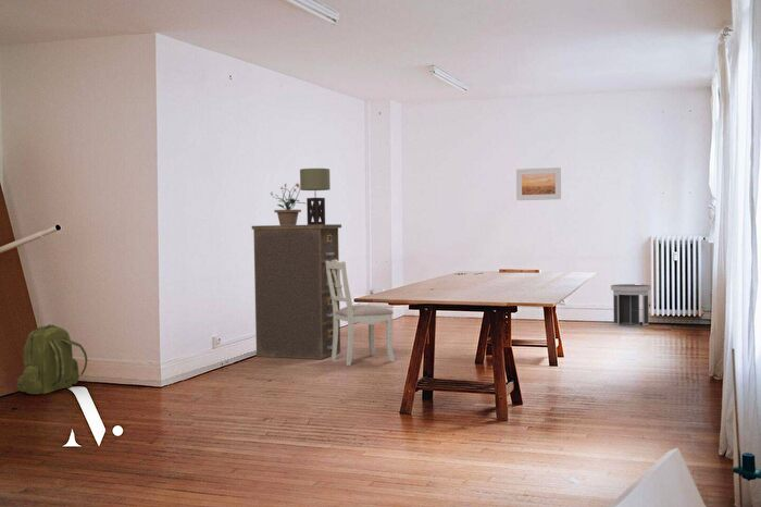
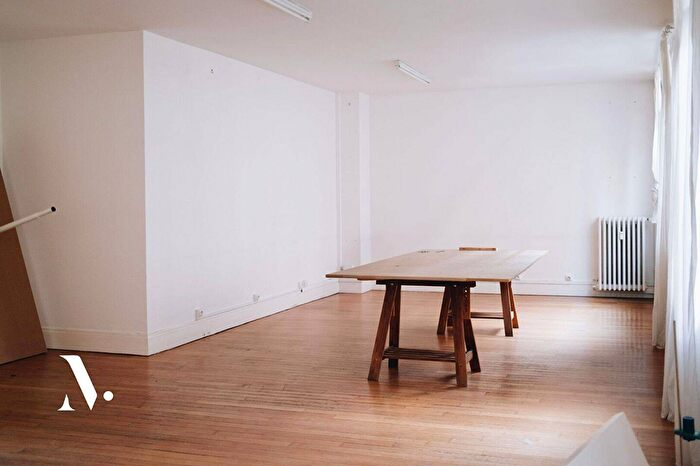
- dining chair (360, 309)
- revolving door (631, 305)
- potted plant (289, 203)
- backpack (52, 357)
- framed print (538, 184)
- table lamp (315, 198)
- filing cabinet (298, 289)
